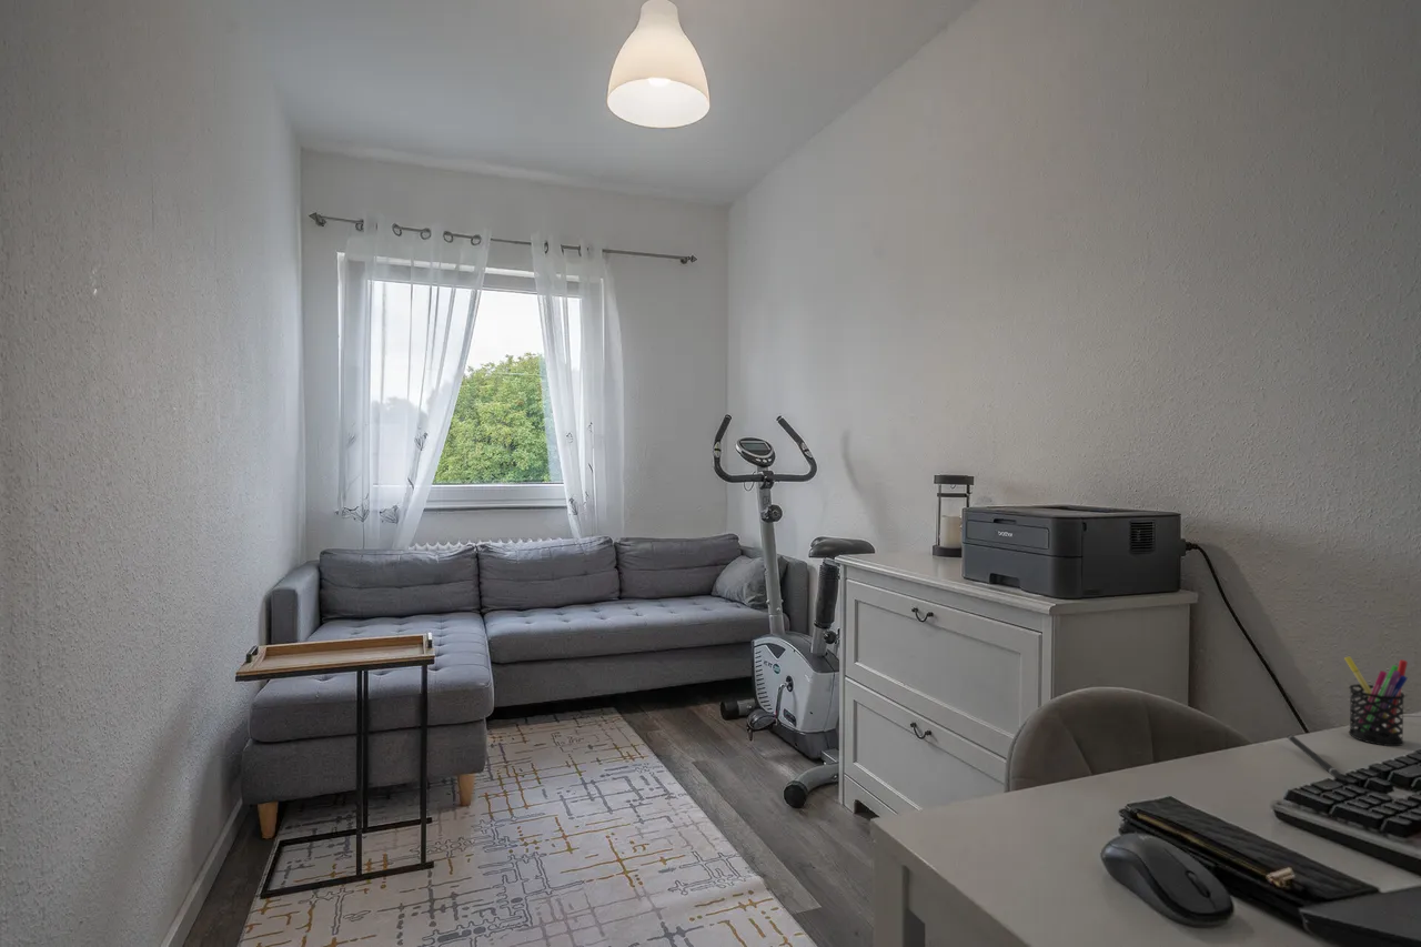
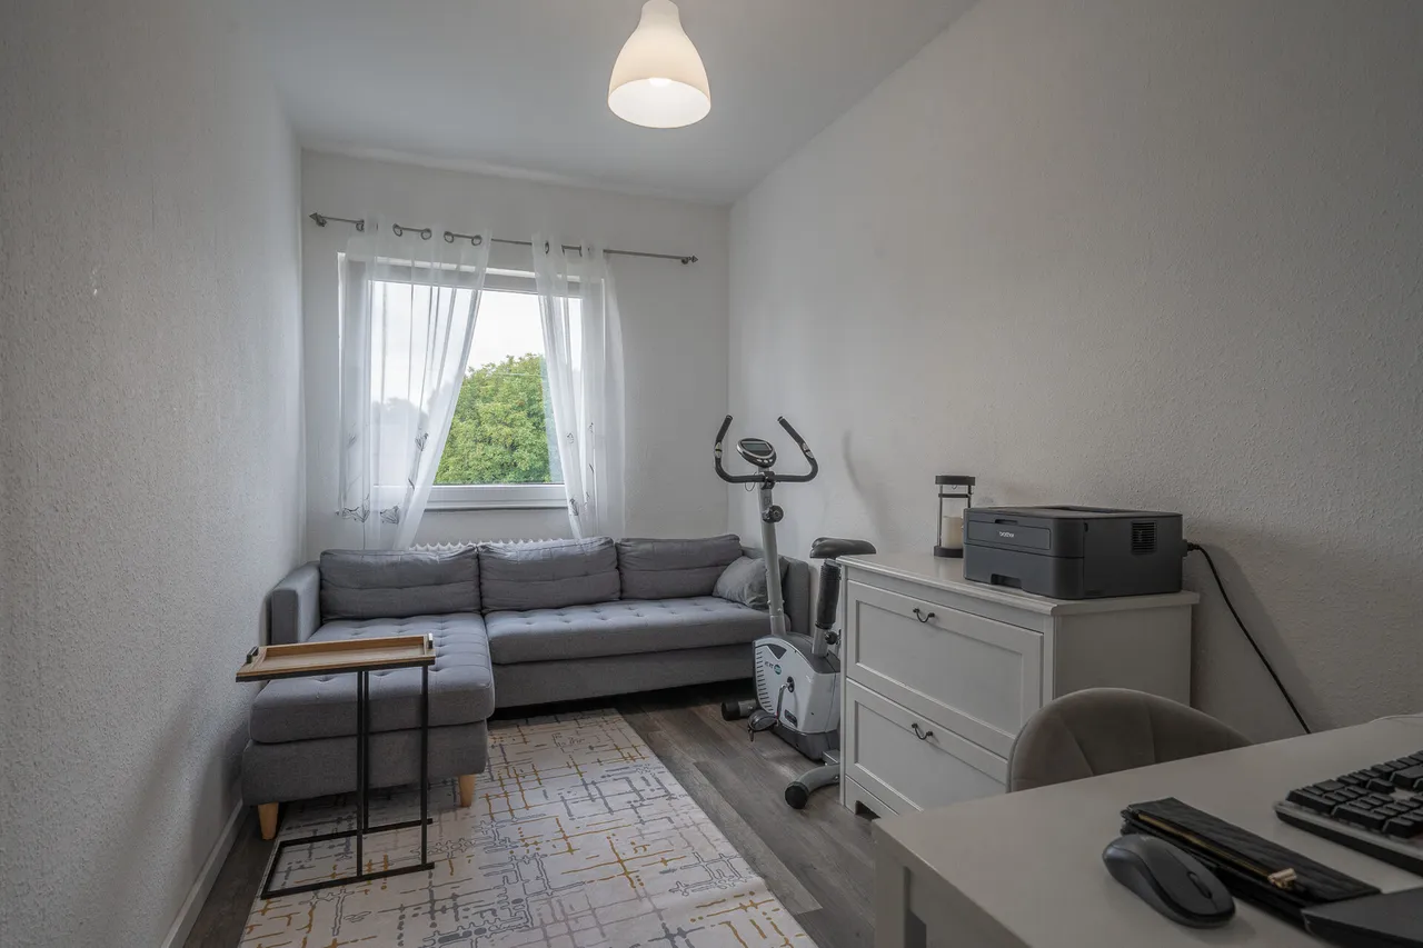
- pen (1316, 757)
- pen holder (1382, 696)
